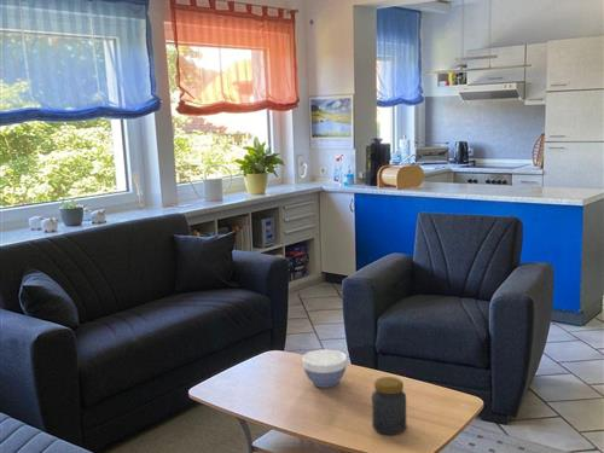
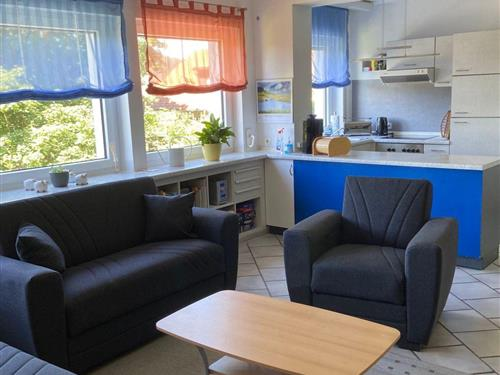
- bowl (325, 370)
- jar (389, 403)
